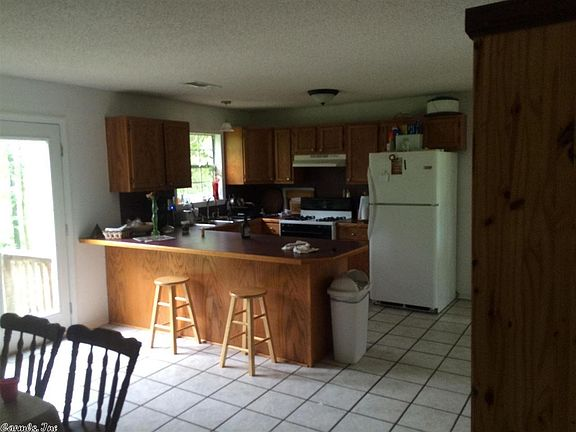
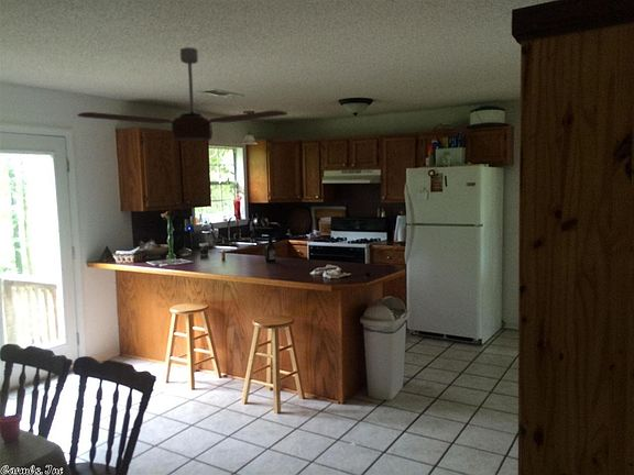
+ ceiling fan (189, 98)
